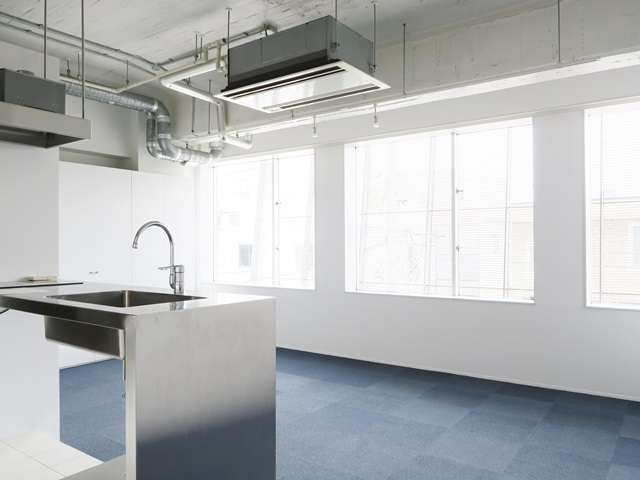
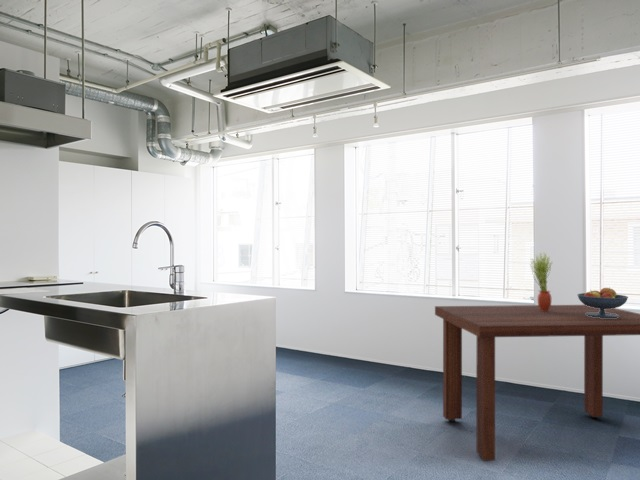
+ fruit bowl (602, 301)
+ potted plant (540, 281)
+ dining table (584, 374)
